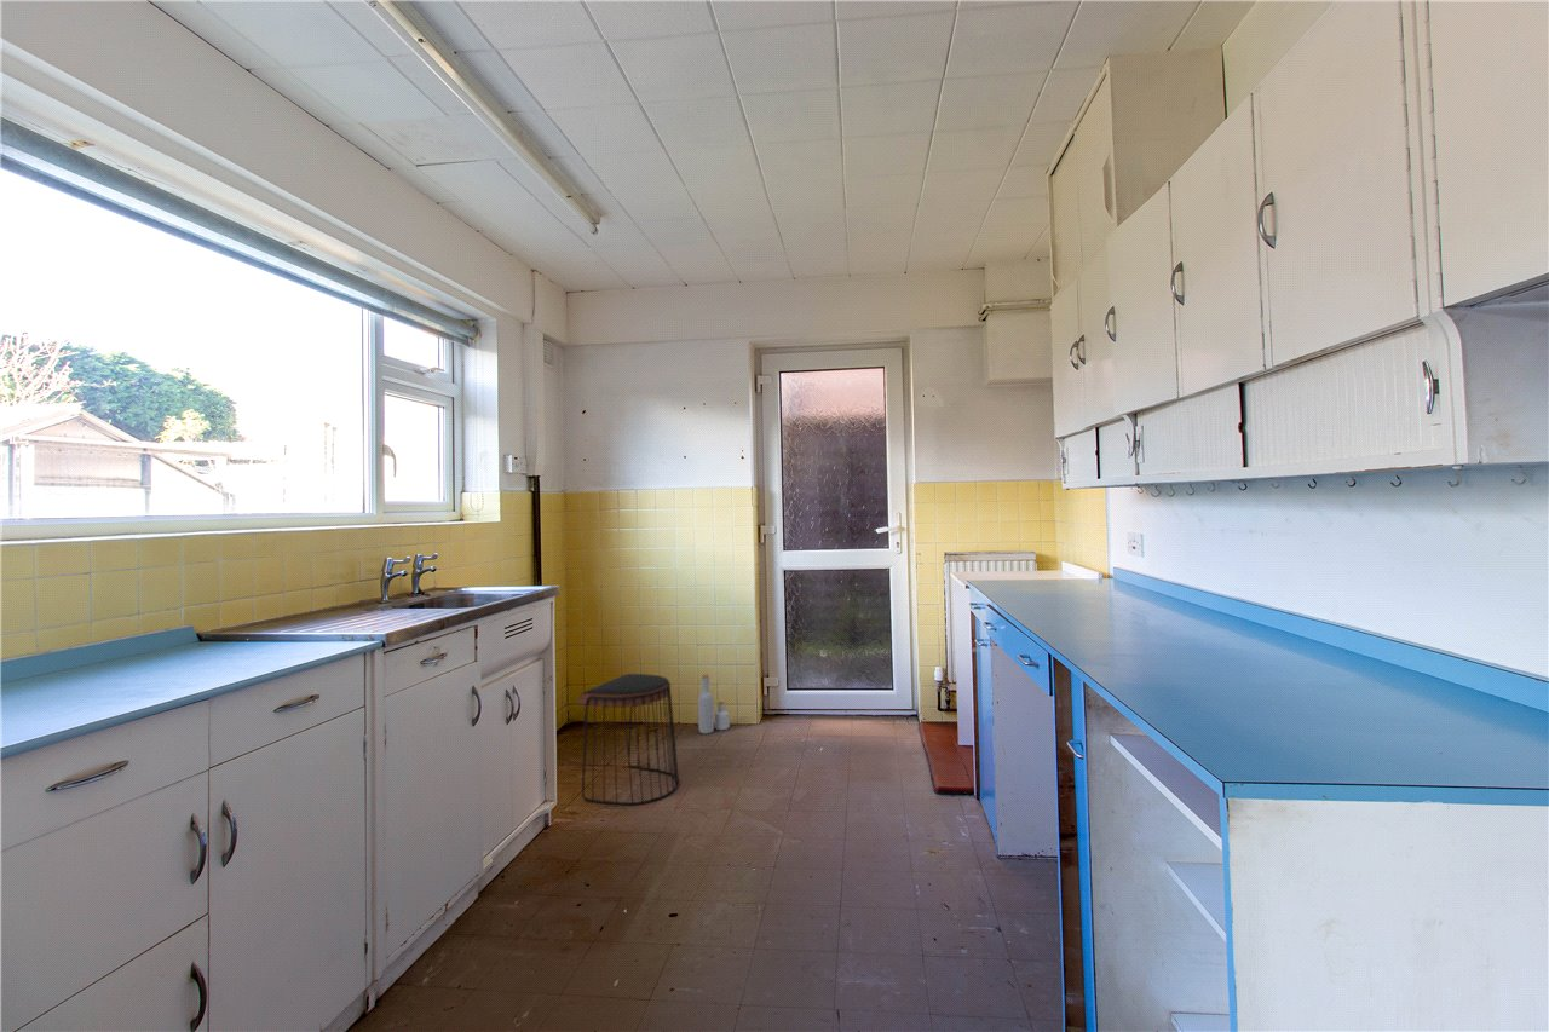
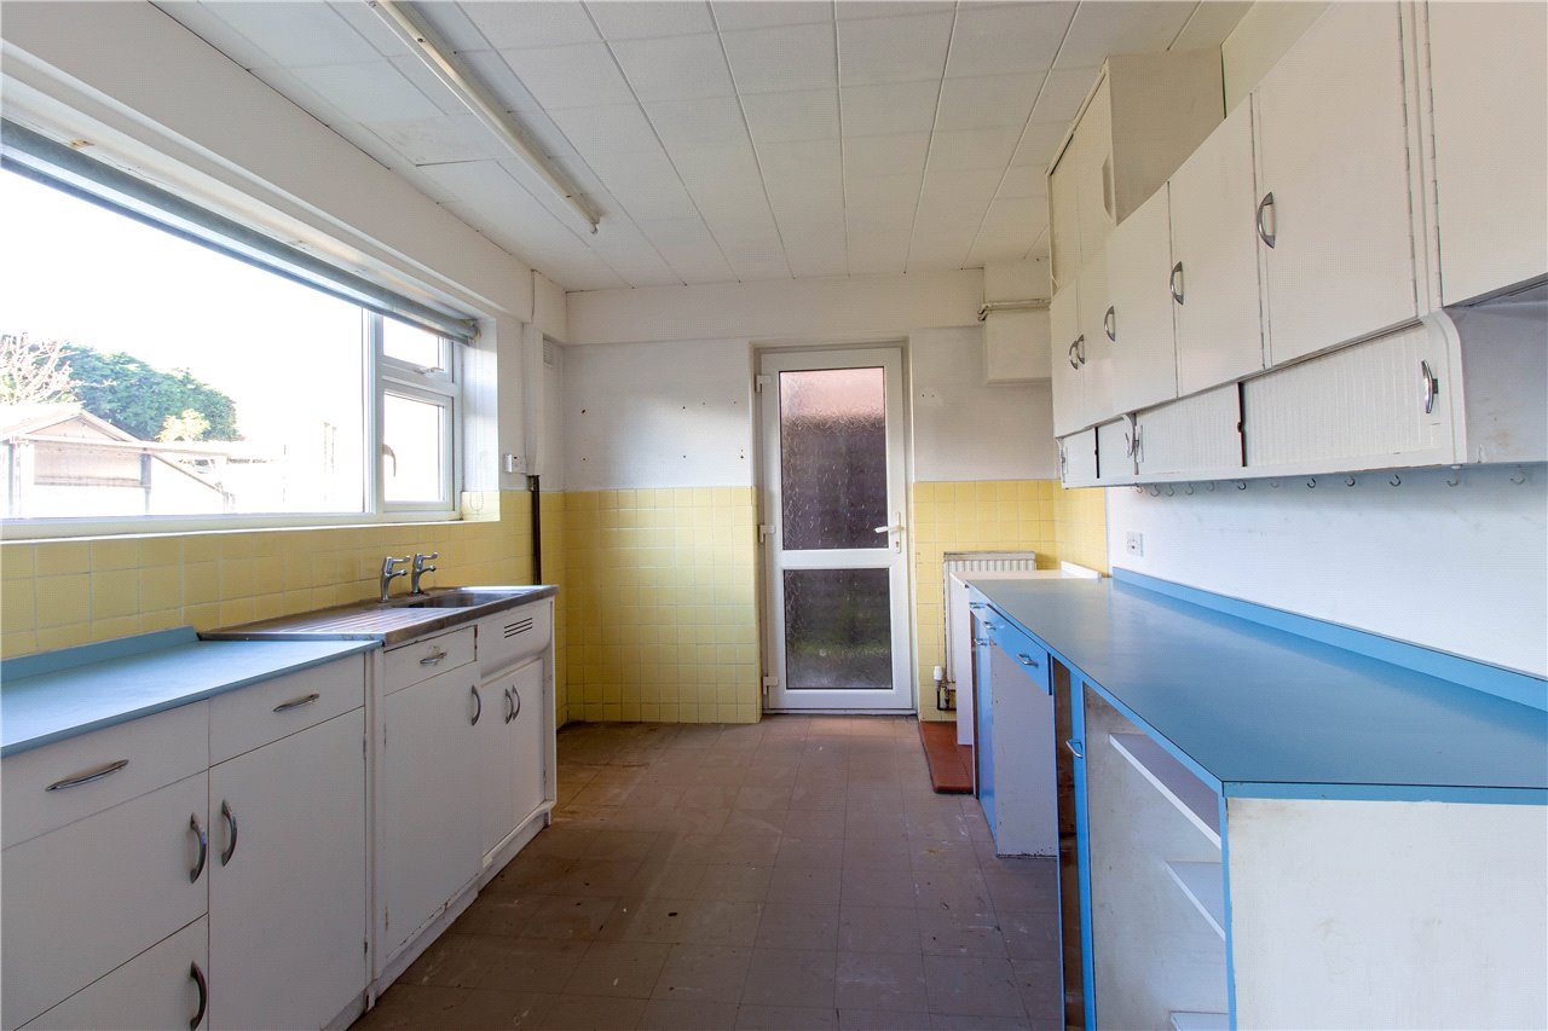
- bottle set (712, 701)
- stool (637, 734)
